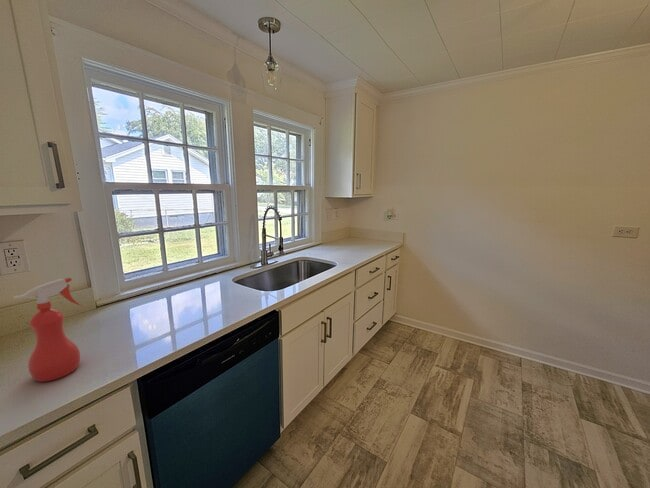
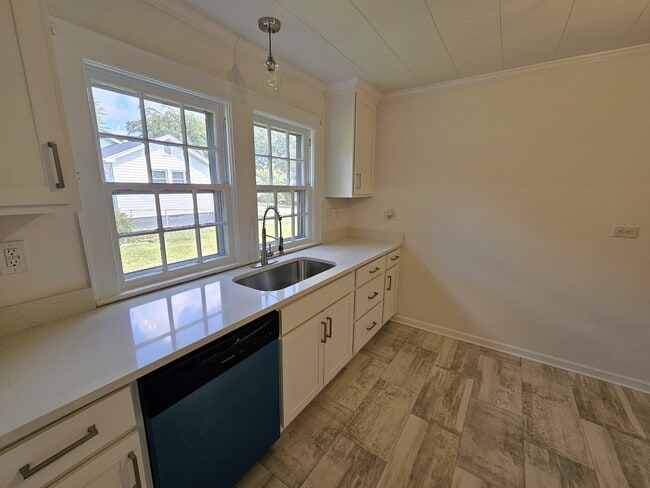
- spray bottle (55, 327)
